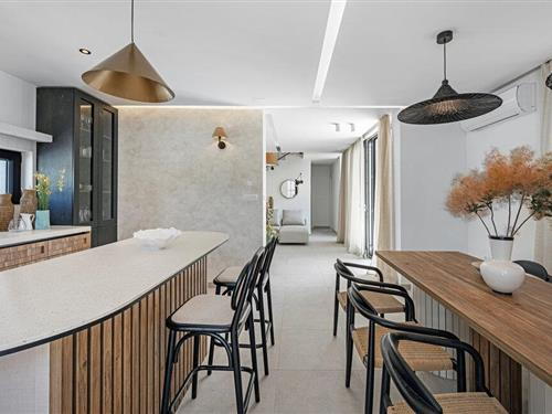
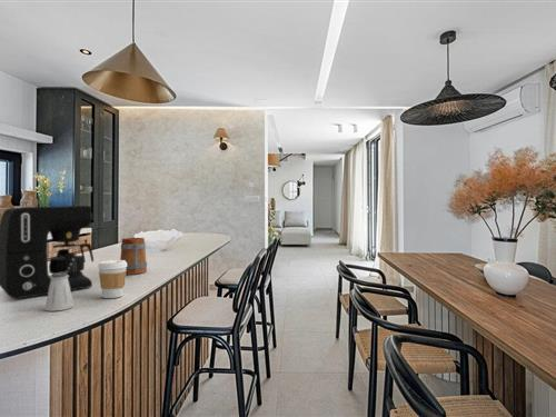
+ saltshaker (59, 290)
+ coffee cup (112, 278)
+ mug (133, 255)
+ coffee maker (53, 247)
